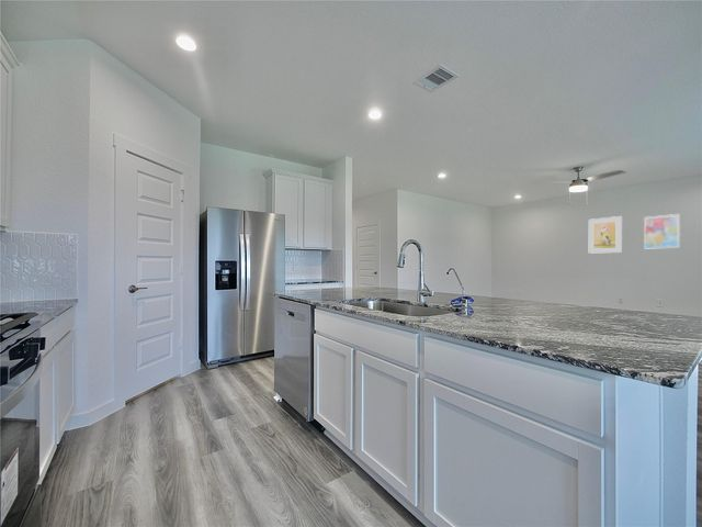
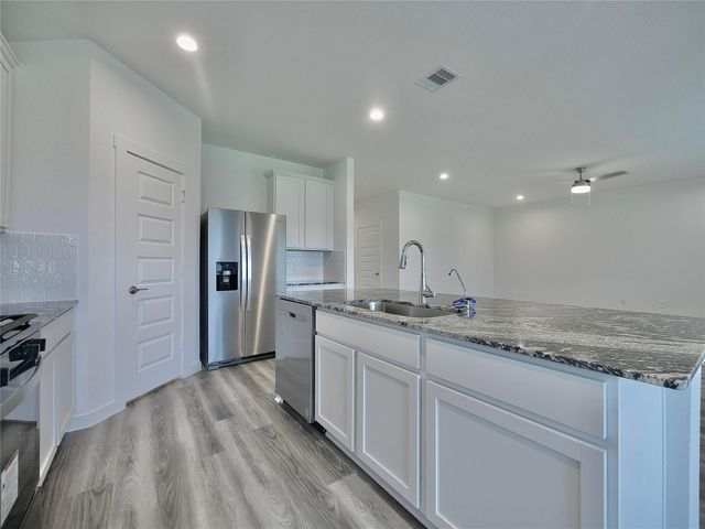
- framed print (604, 235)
- wall art (660, 232)
